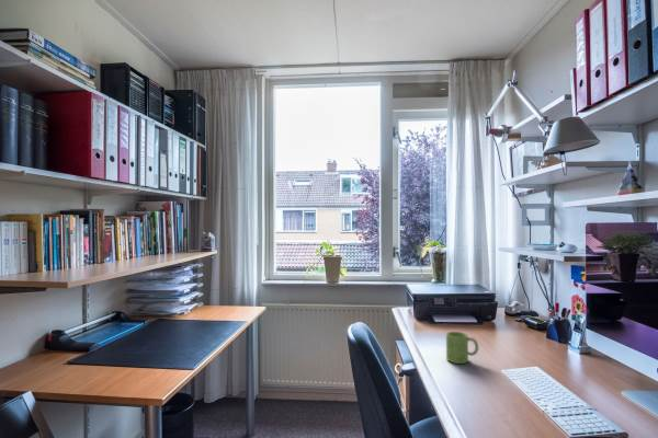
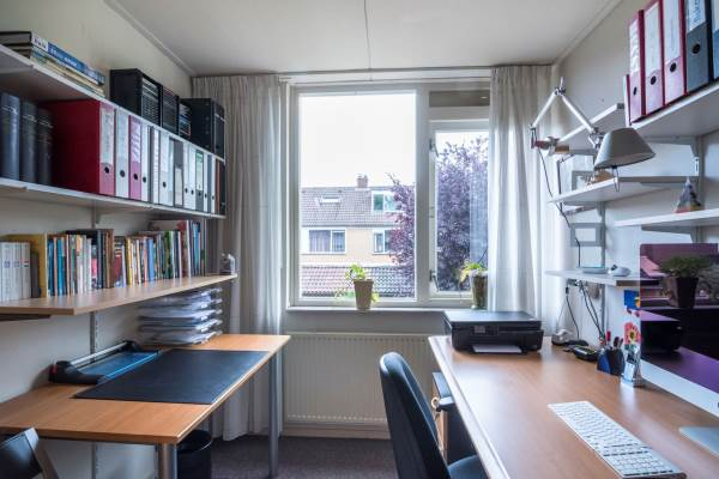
- mug (462, 347)
